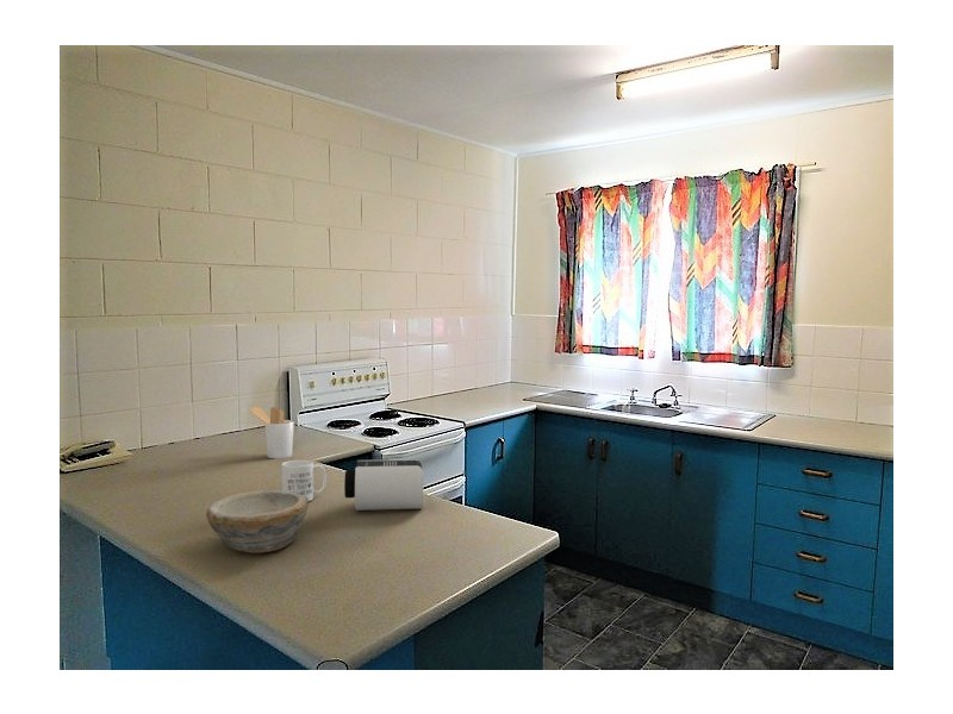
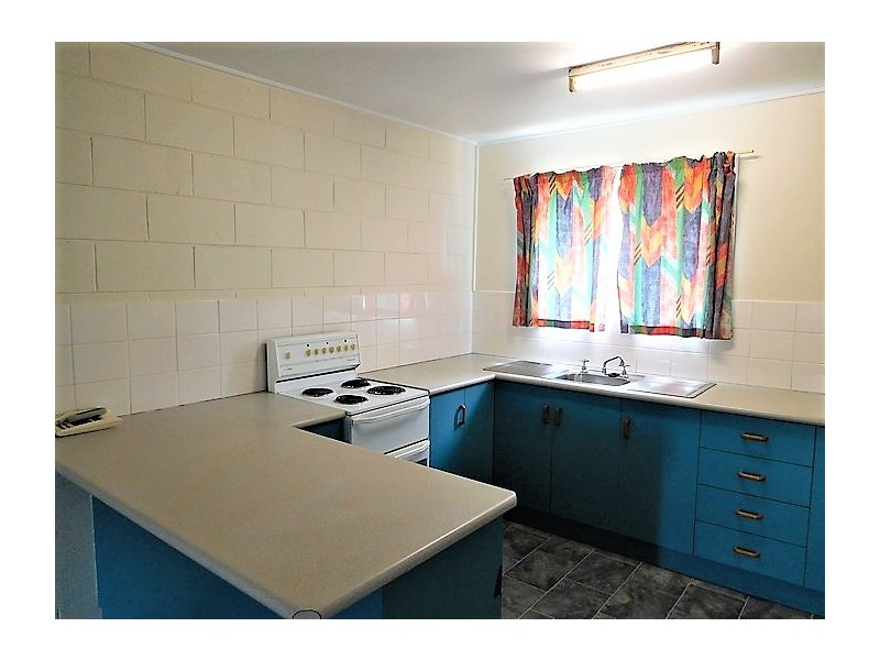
- utensil holder (272, 430)
- speaker (384, 486)
- mug (304, 480)
- bowl (259, 522)
